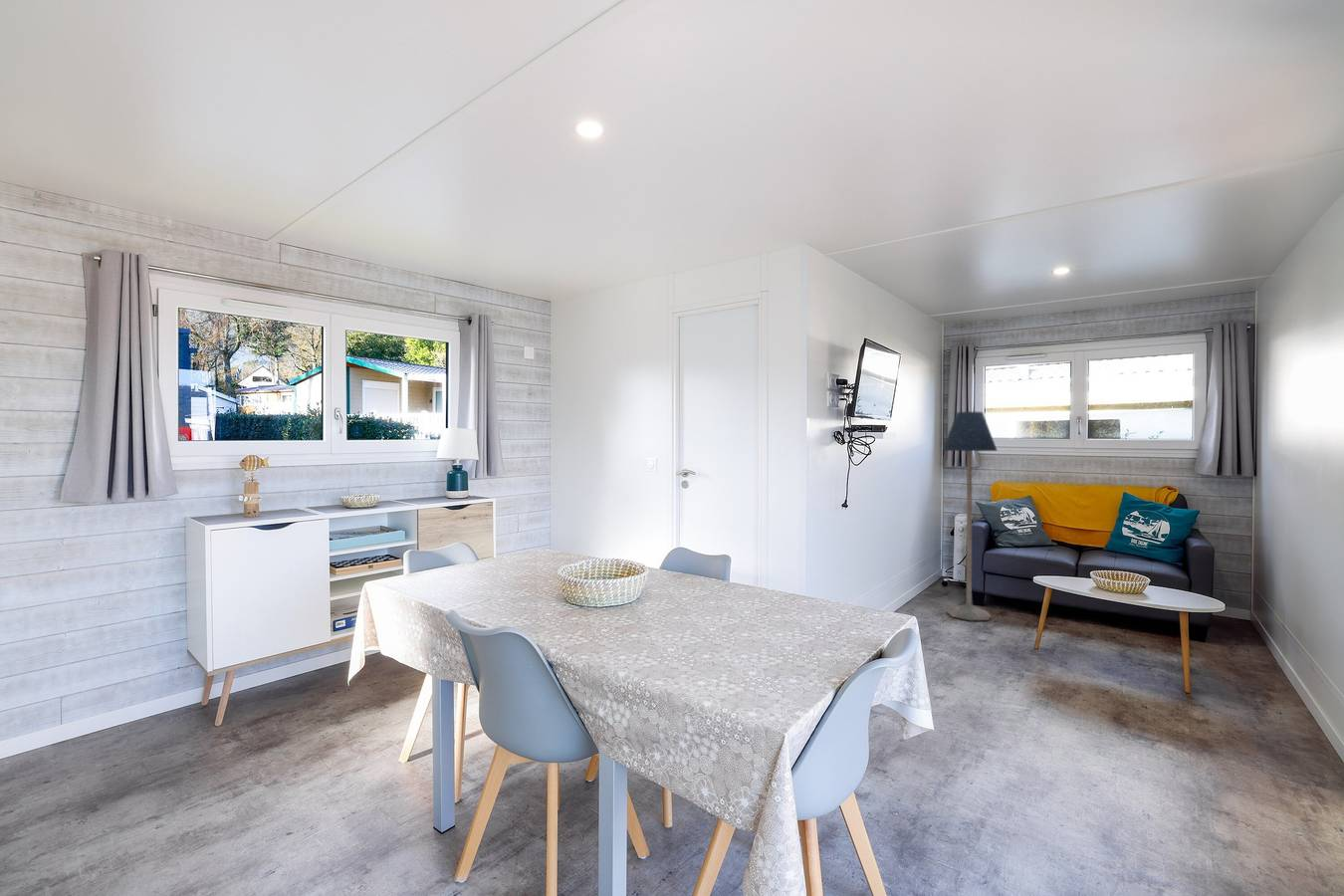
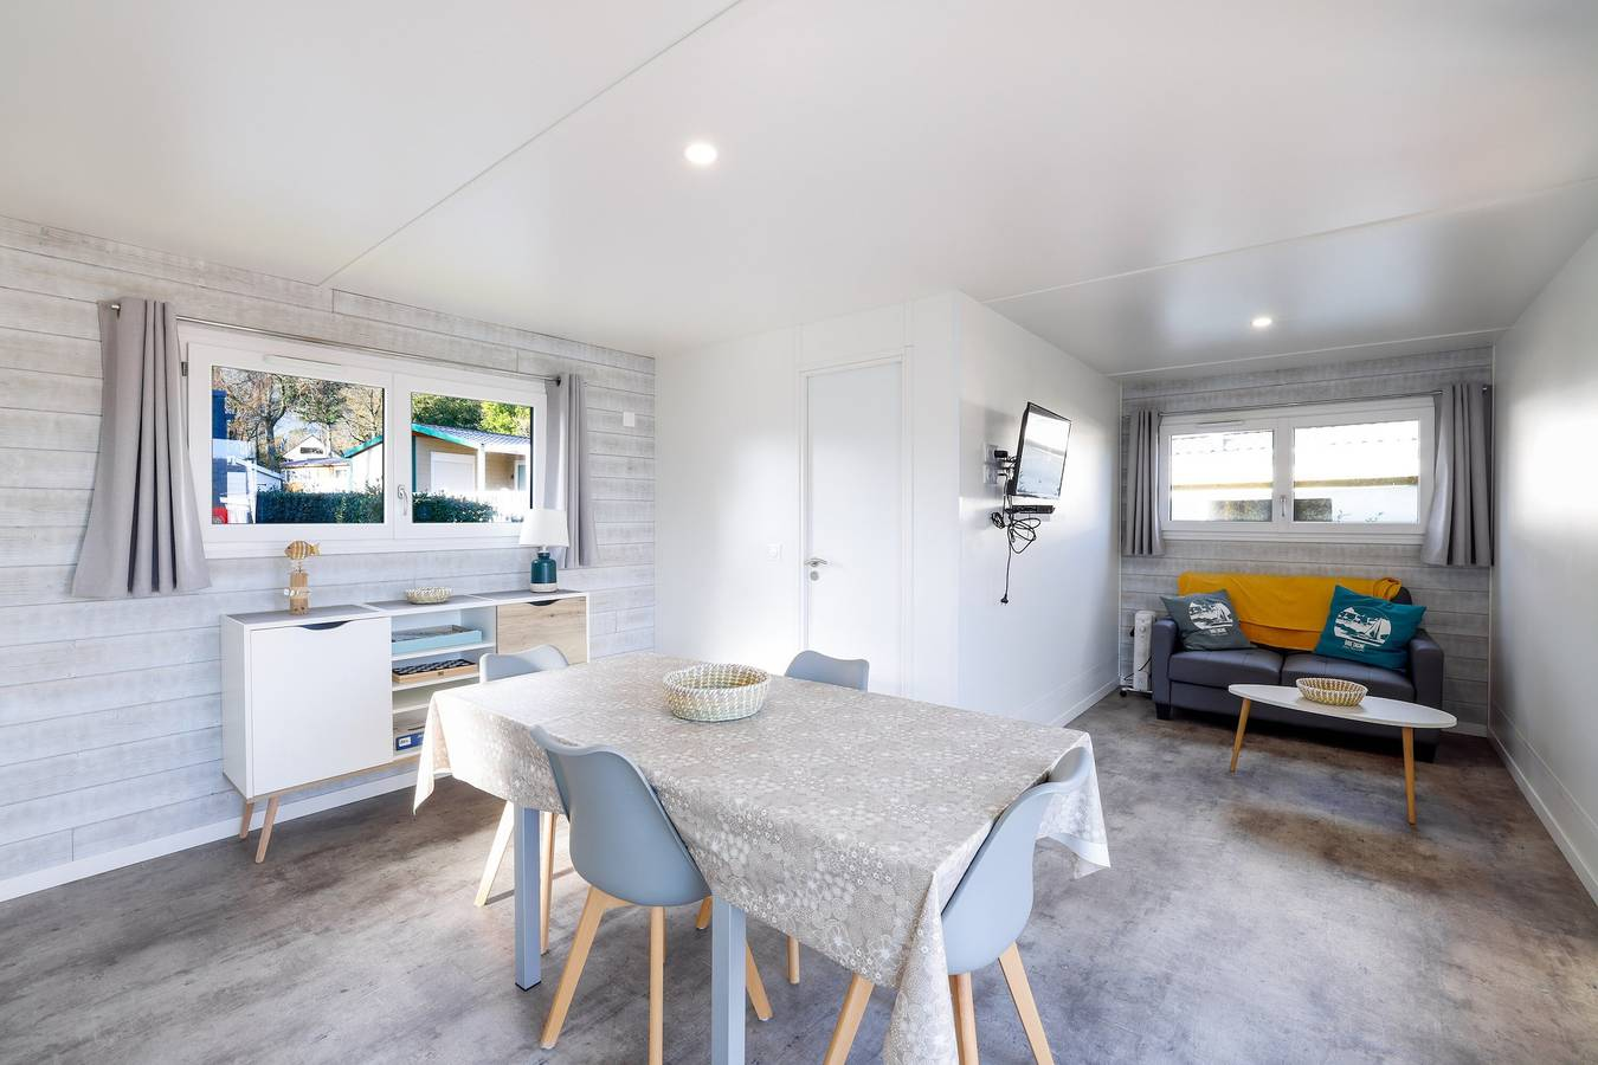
- floor lamp (969, 513)
